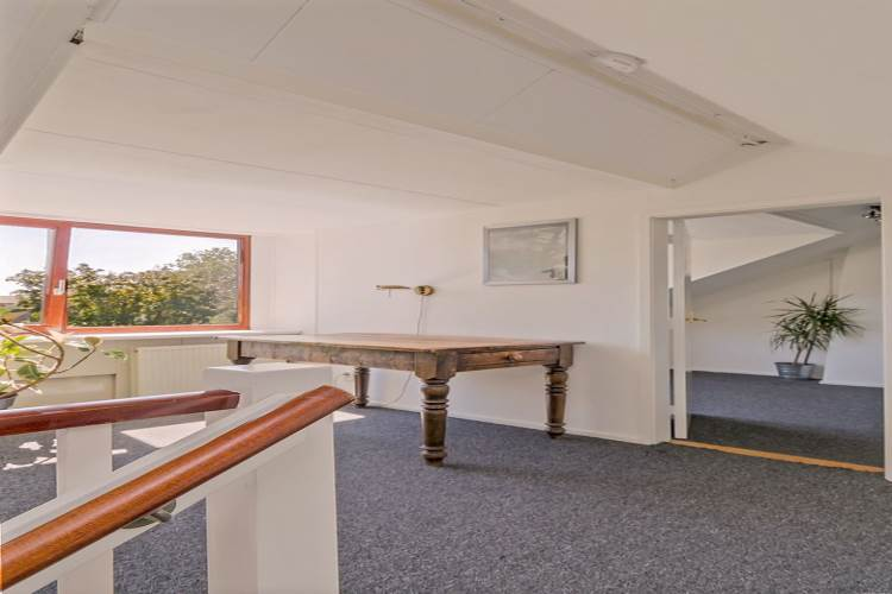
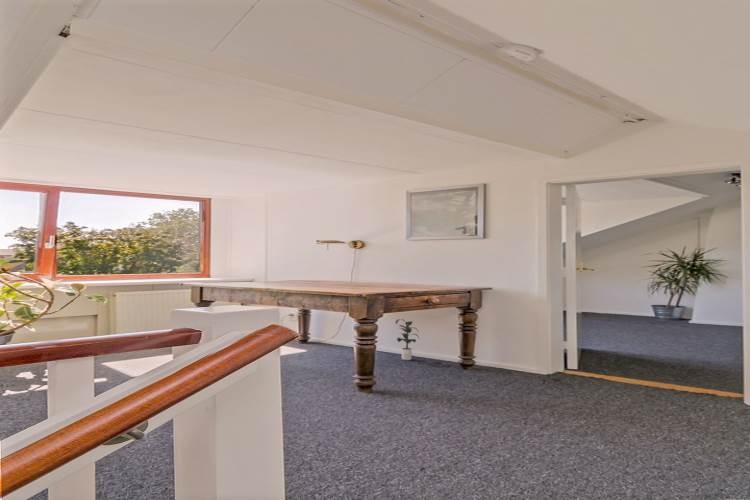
+ potted plant (409, 339)
